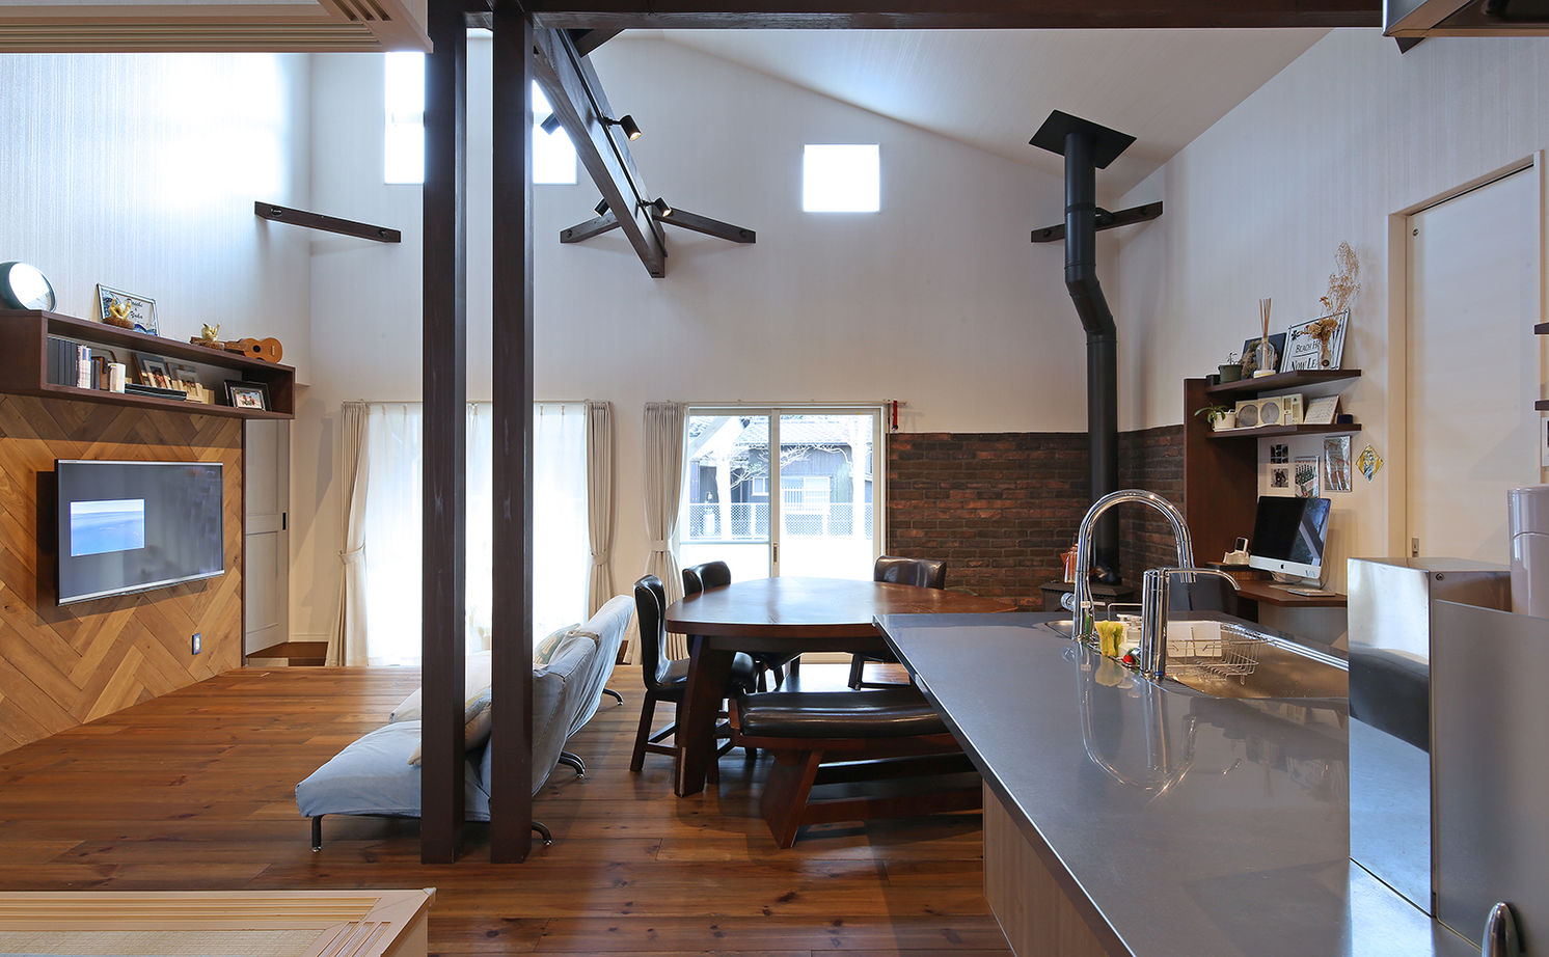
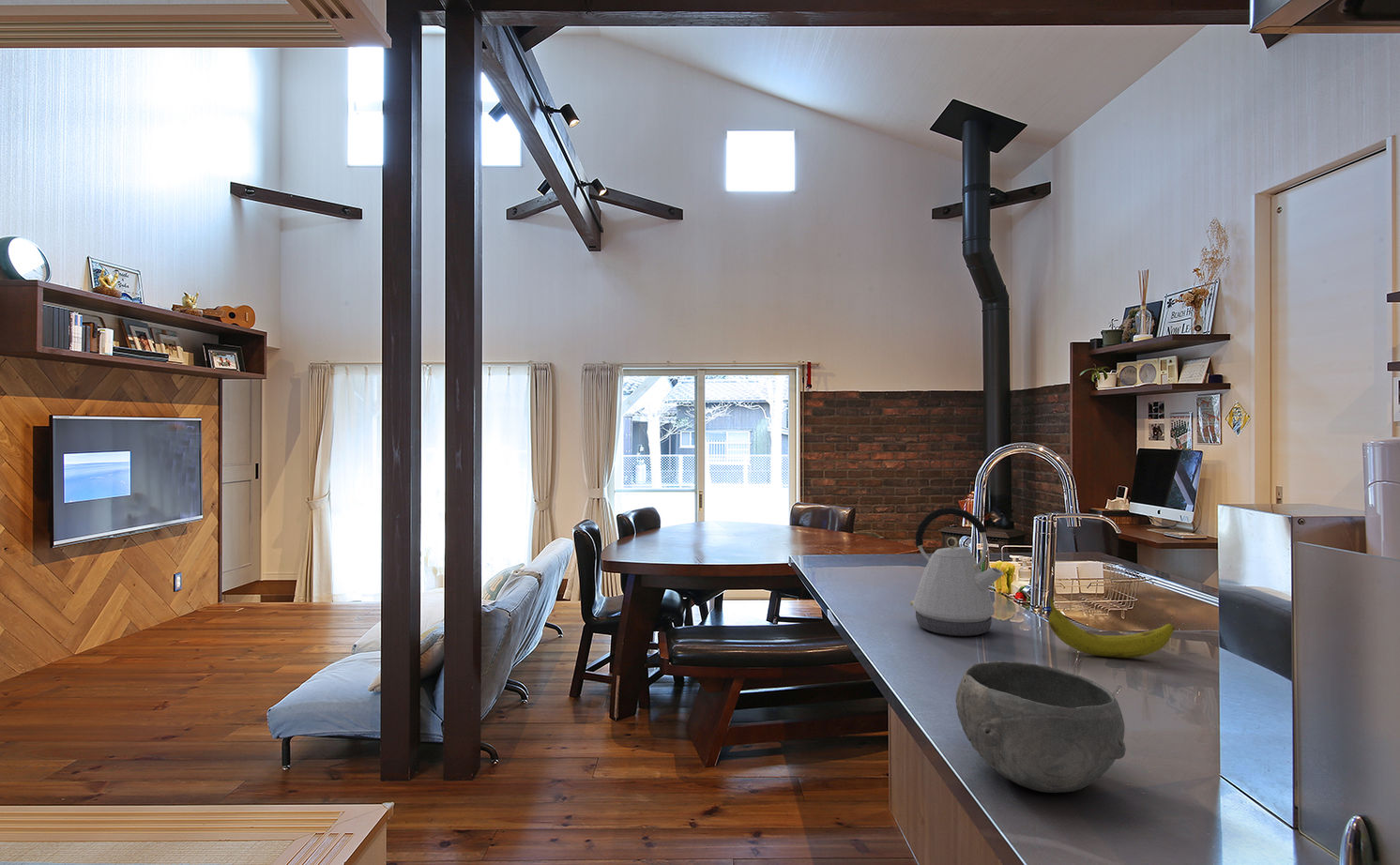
+ fruit (1110, 635)
+ kettle (955, 568)
+ bowl (1036, 728)
